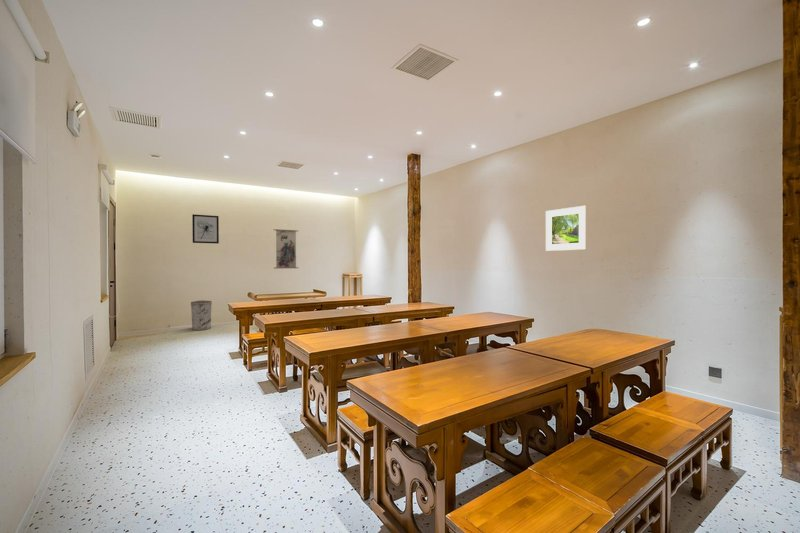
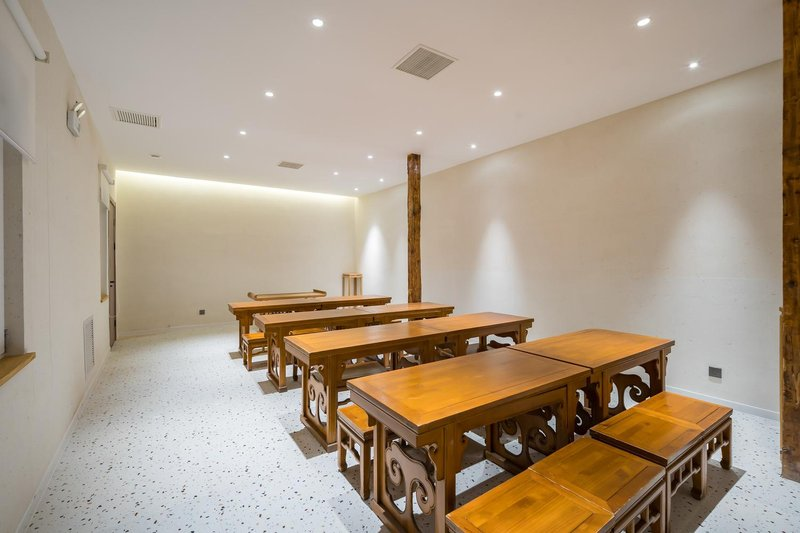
- wall art (205, 229)
- wall scroll (286, 246)
- trash can (201, 314)
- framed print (565, 229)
